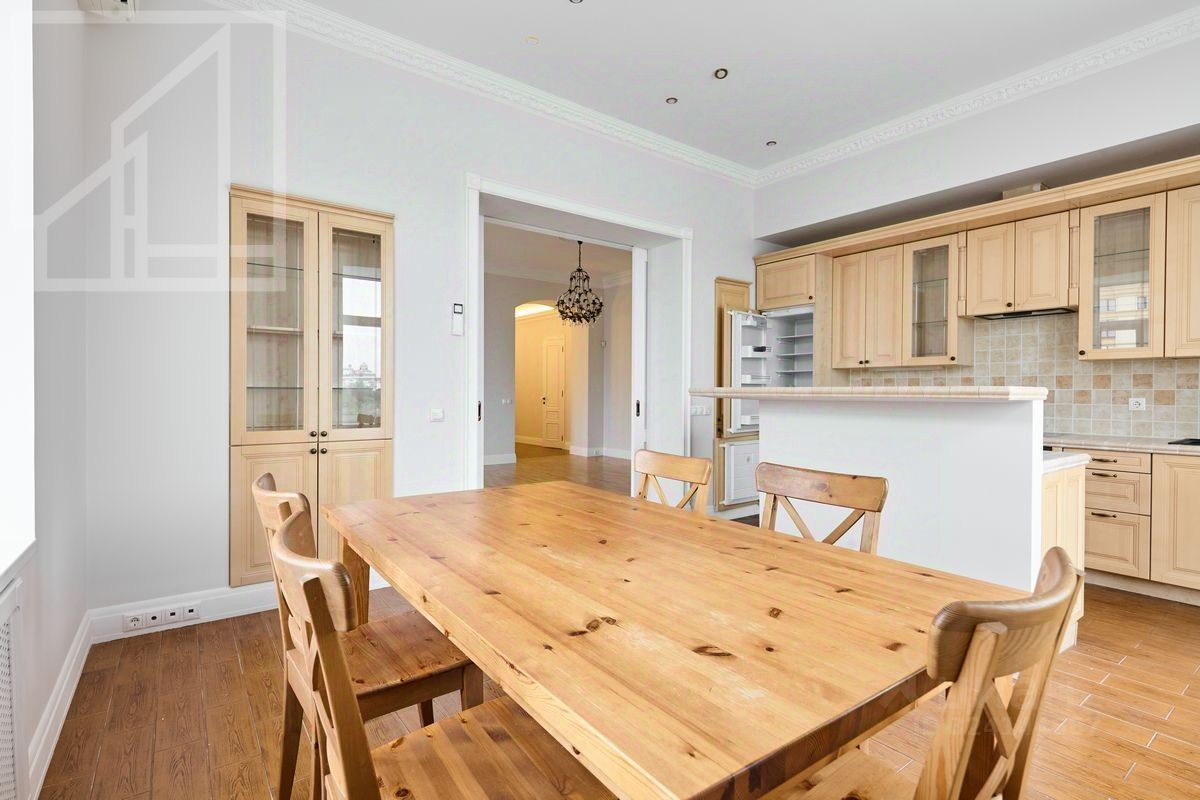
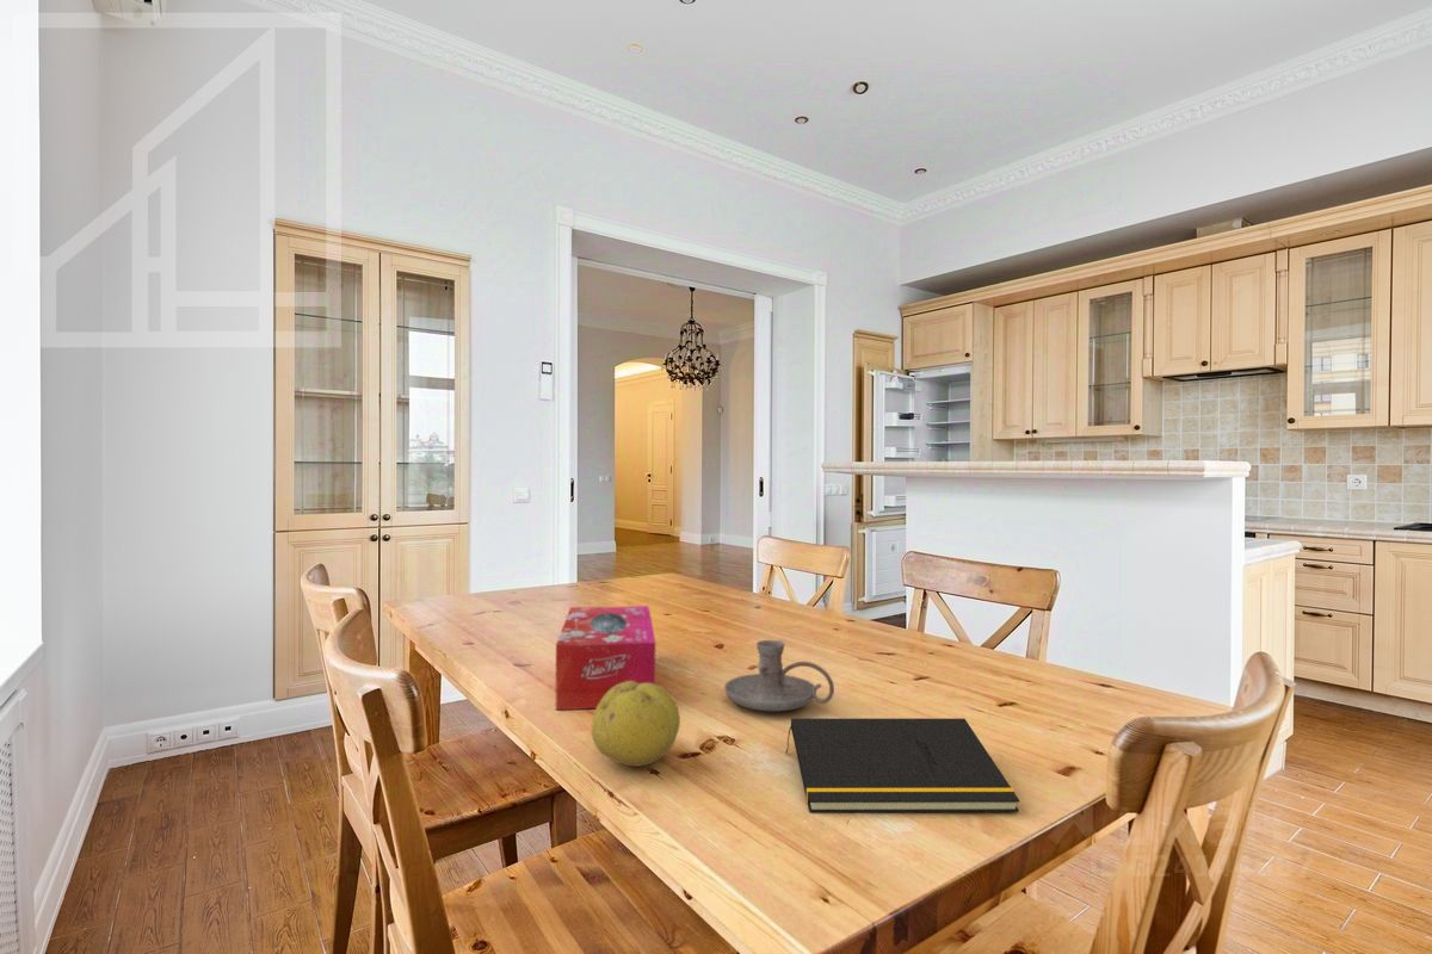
+ notepad (894, 760)
+ fruit (635, 724)
+ candle holder (779, 675)
+ tissue box (607, 651)
